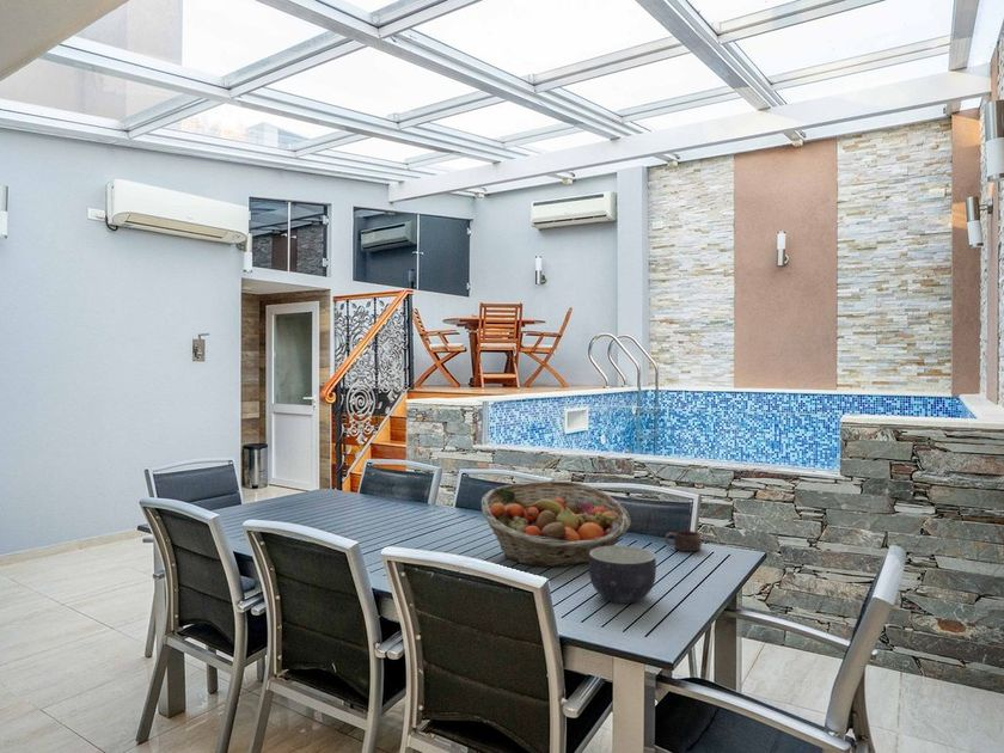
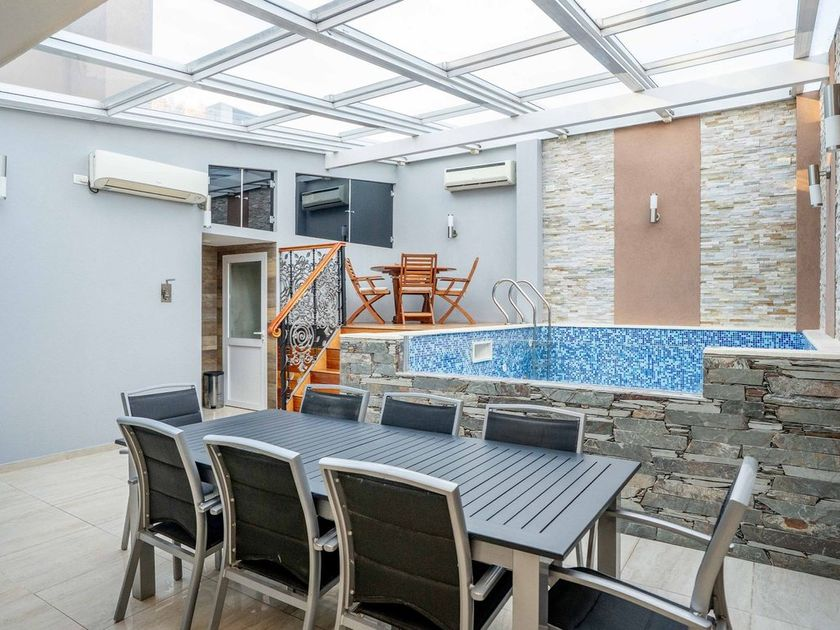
- bowl (622, 575)
- fruit basket (555, 521)
- cup (682, 540)
